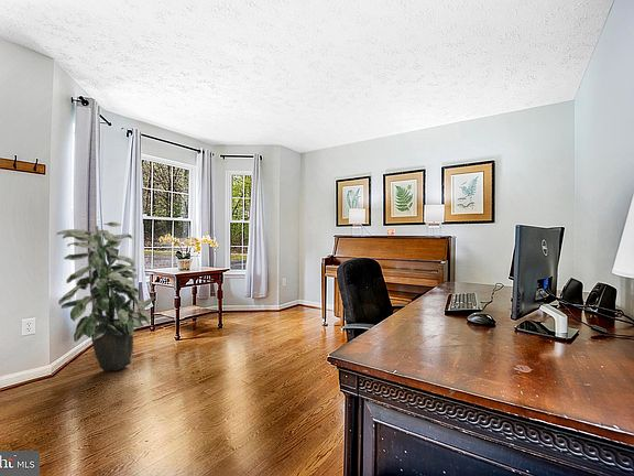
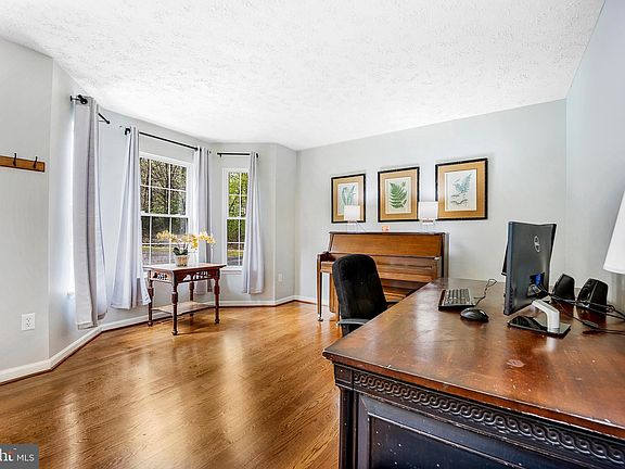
- indoor plant (106, 295)
